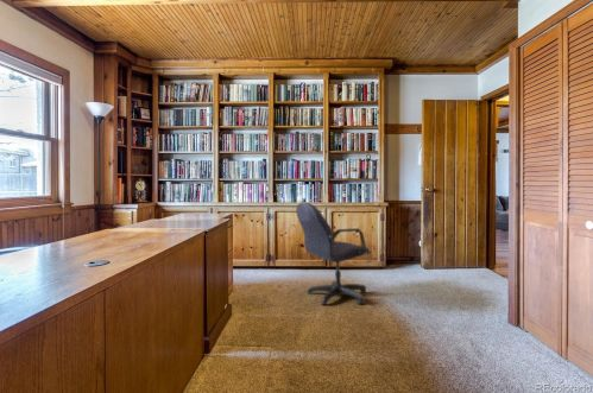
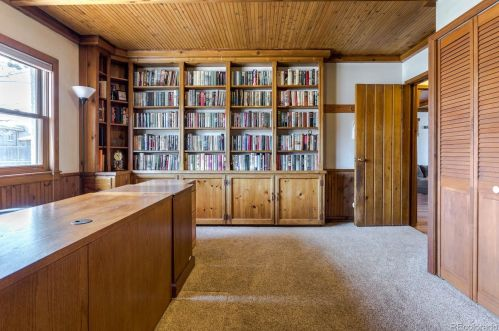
- office chair (334, 248)
